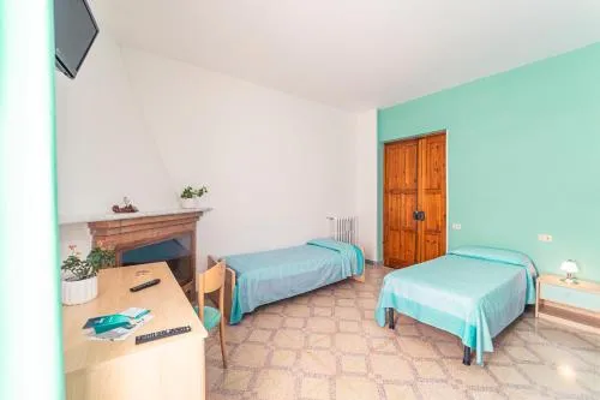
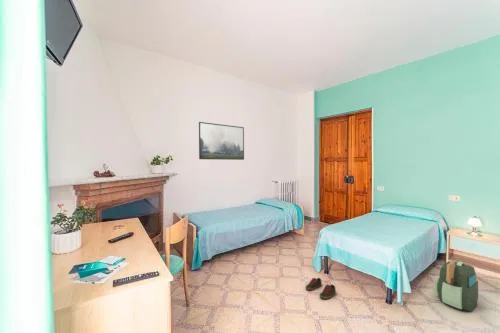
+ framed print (223, 142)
+ shoe (319, 286)
+ backpack (453, 280)
